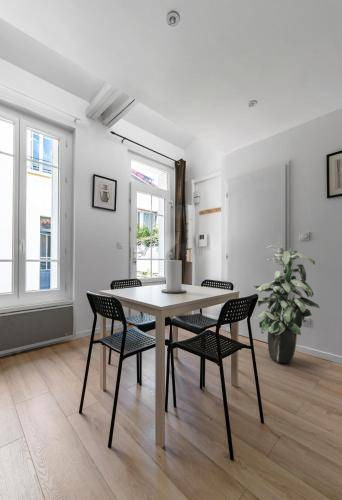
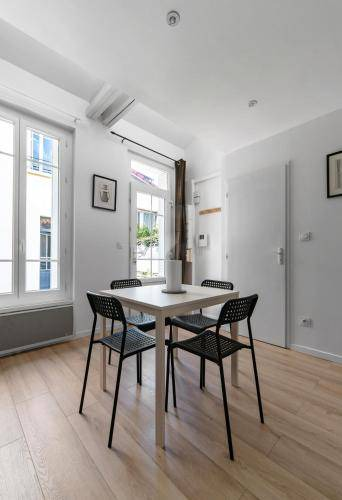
- indoor plant (282, 301)
